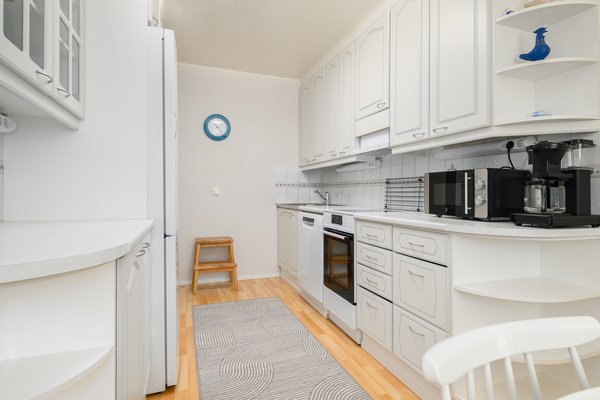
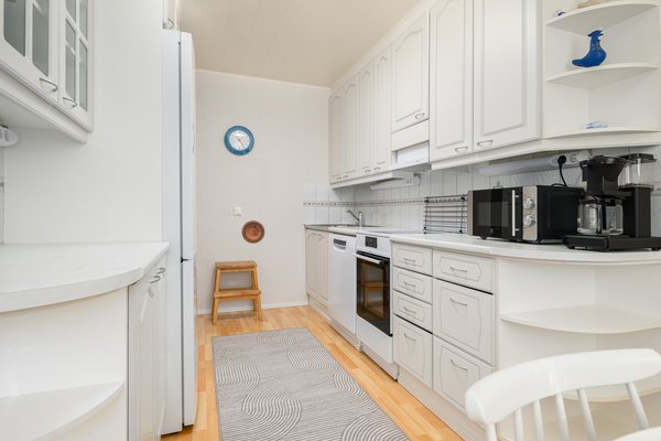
+ decorative plate (252, 232)
